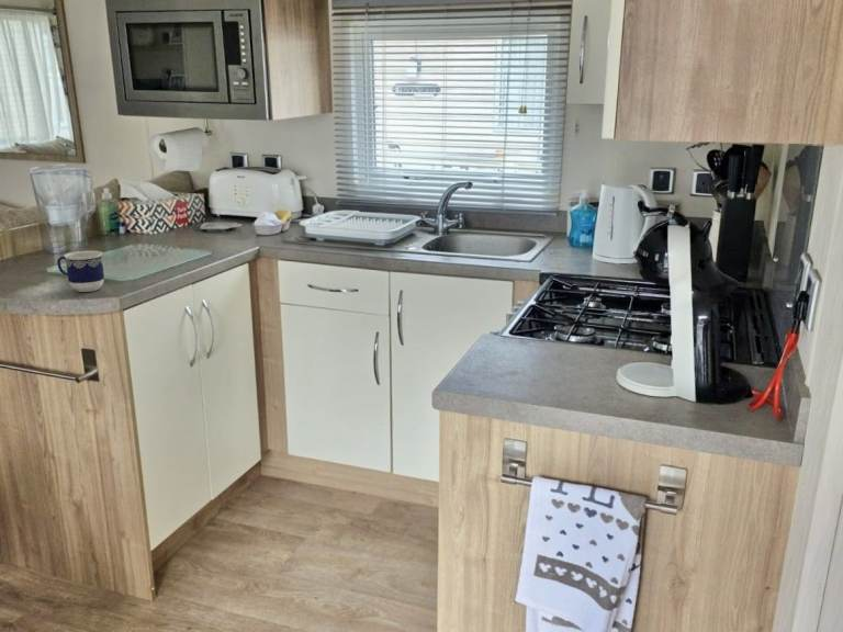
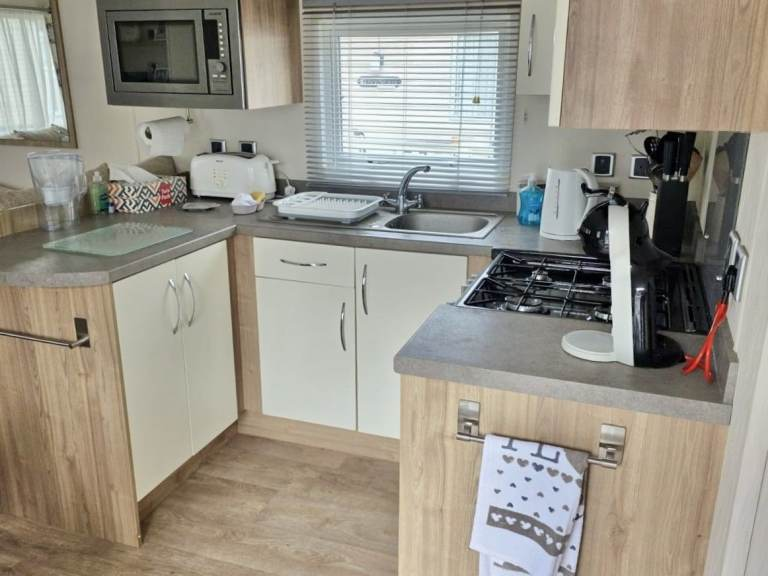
- cup (80, 271)
